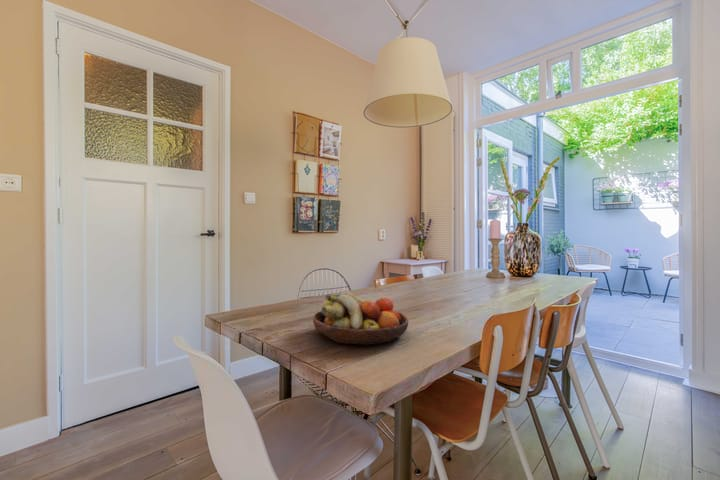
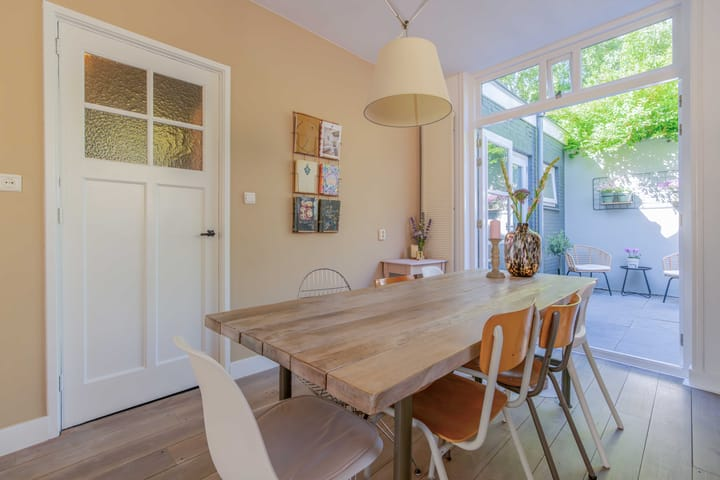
- fruit bowl (360, 313)
